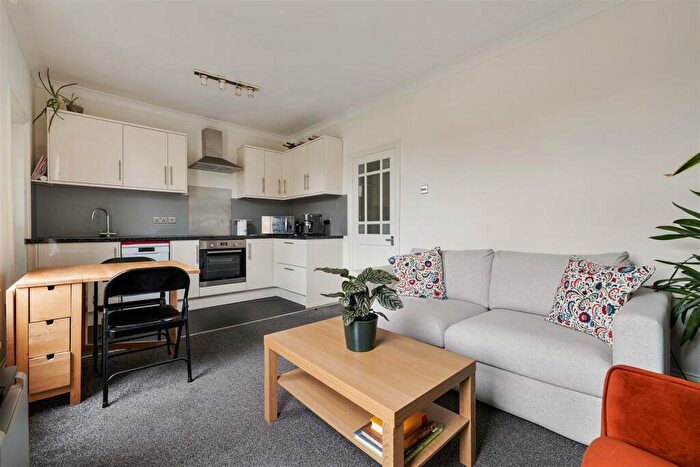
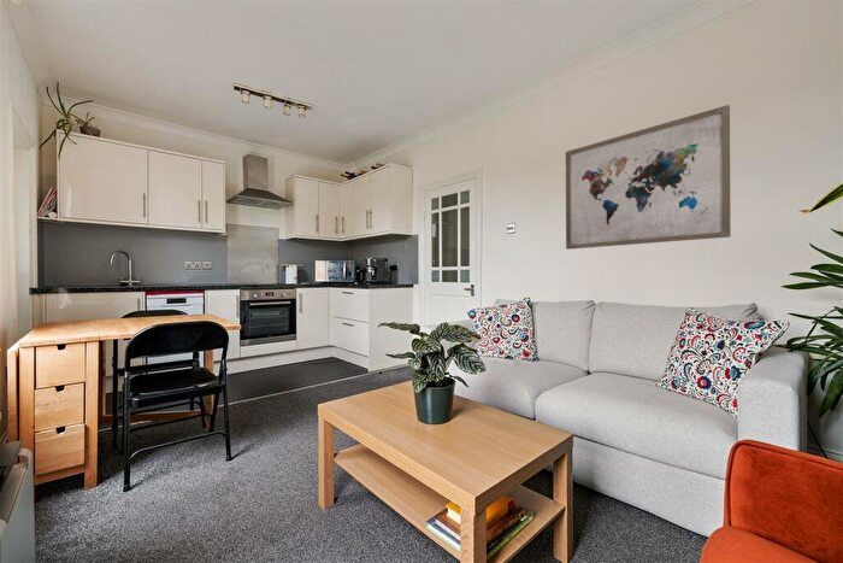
+ wall art (635, 187)
